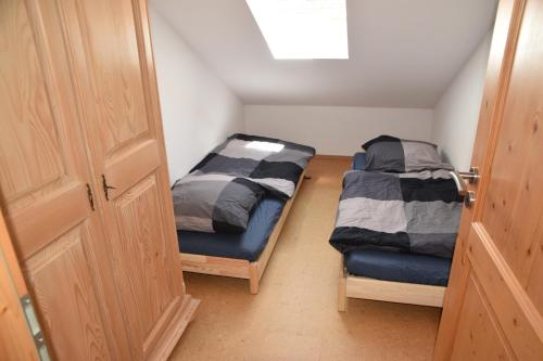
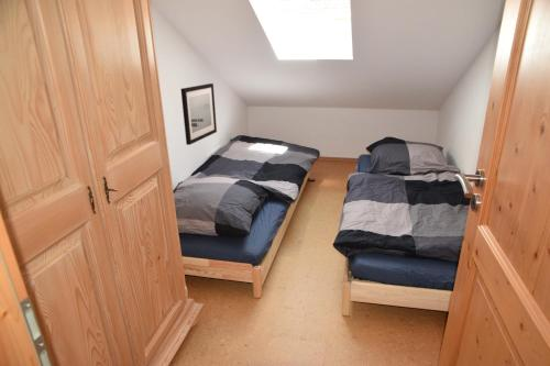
+ wall art (200, 112)
